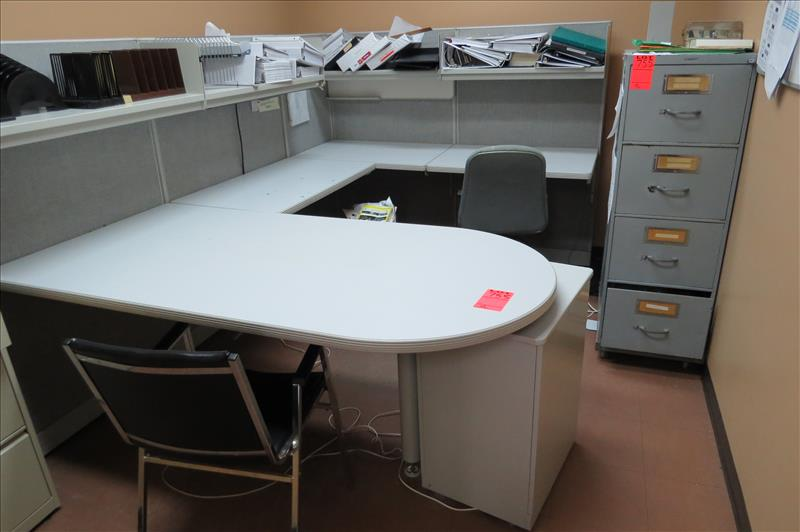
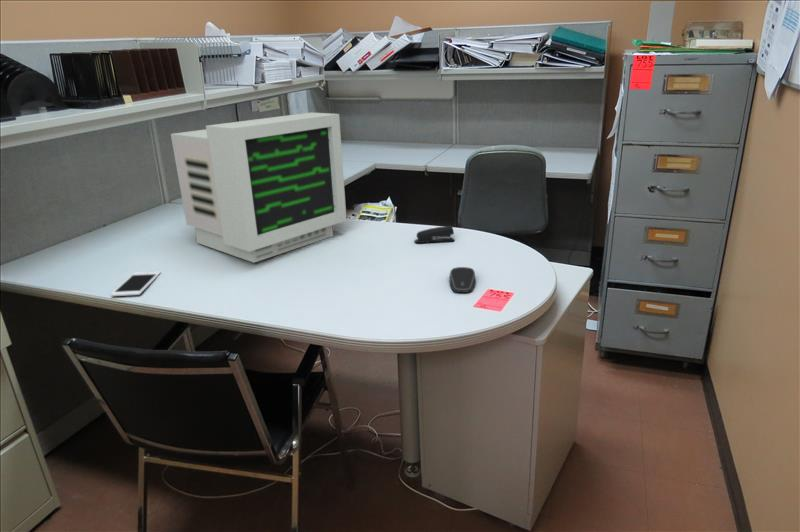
+ computer mouse (462, 277)
+ computer monitor (260, 180)
+ stapler (434, 234)
+ cell phone (137, 283)
